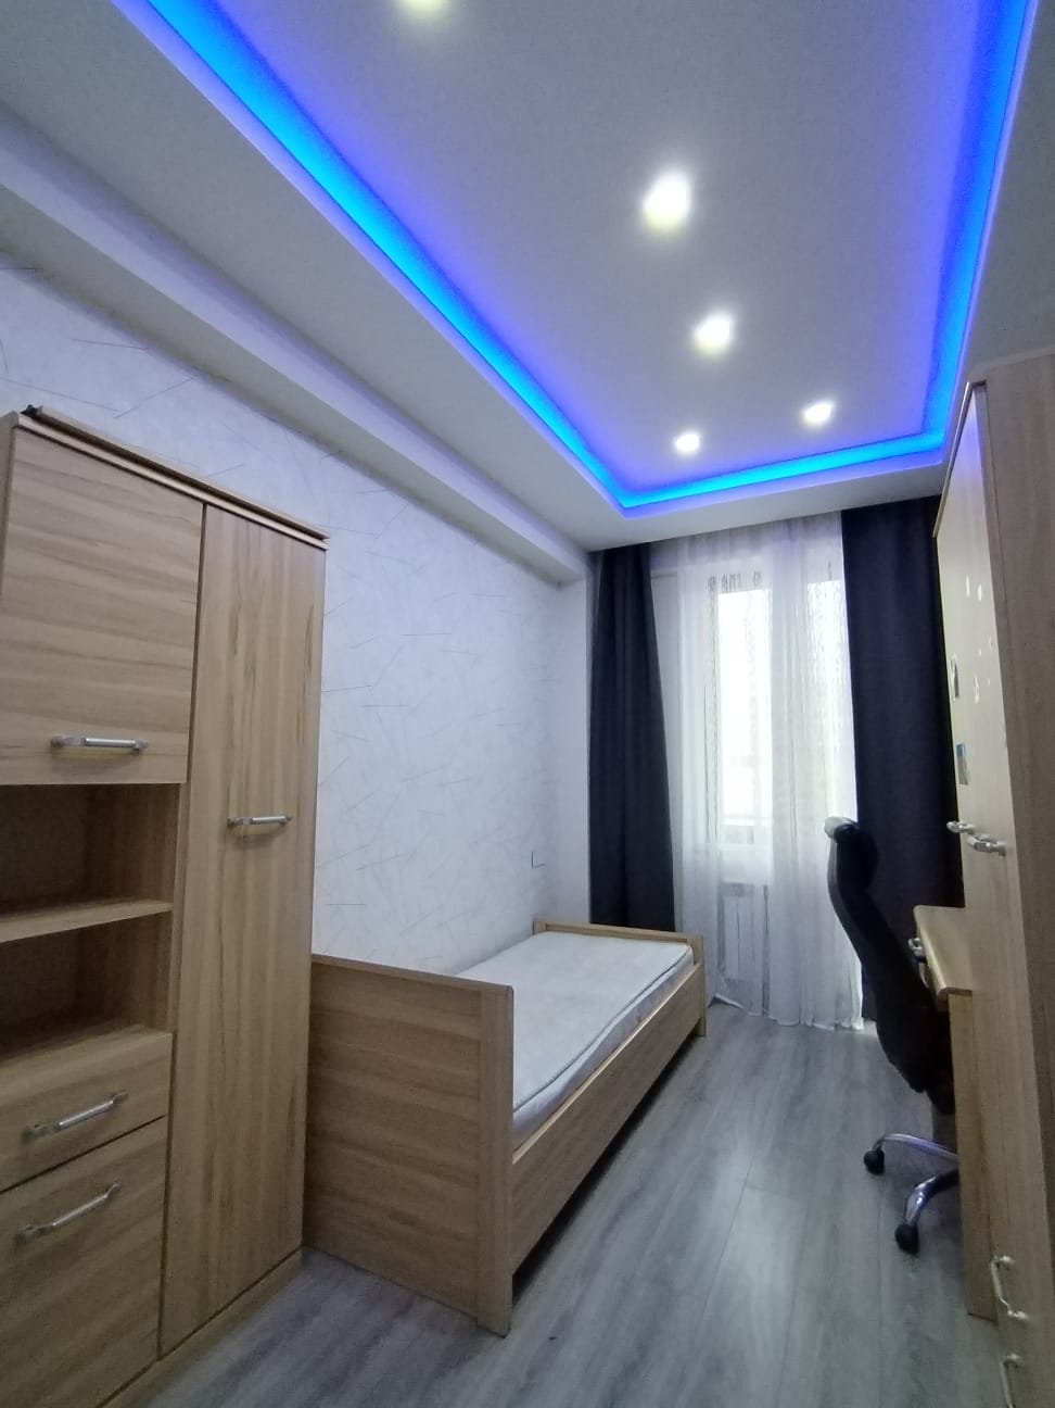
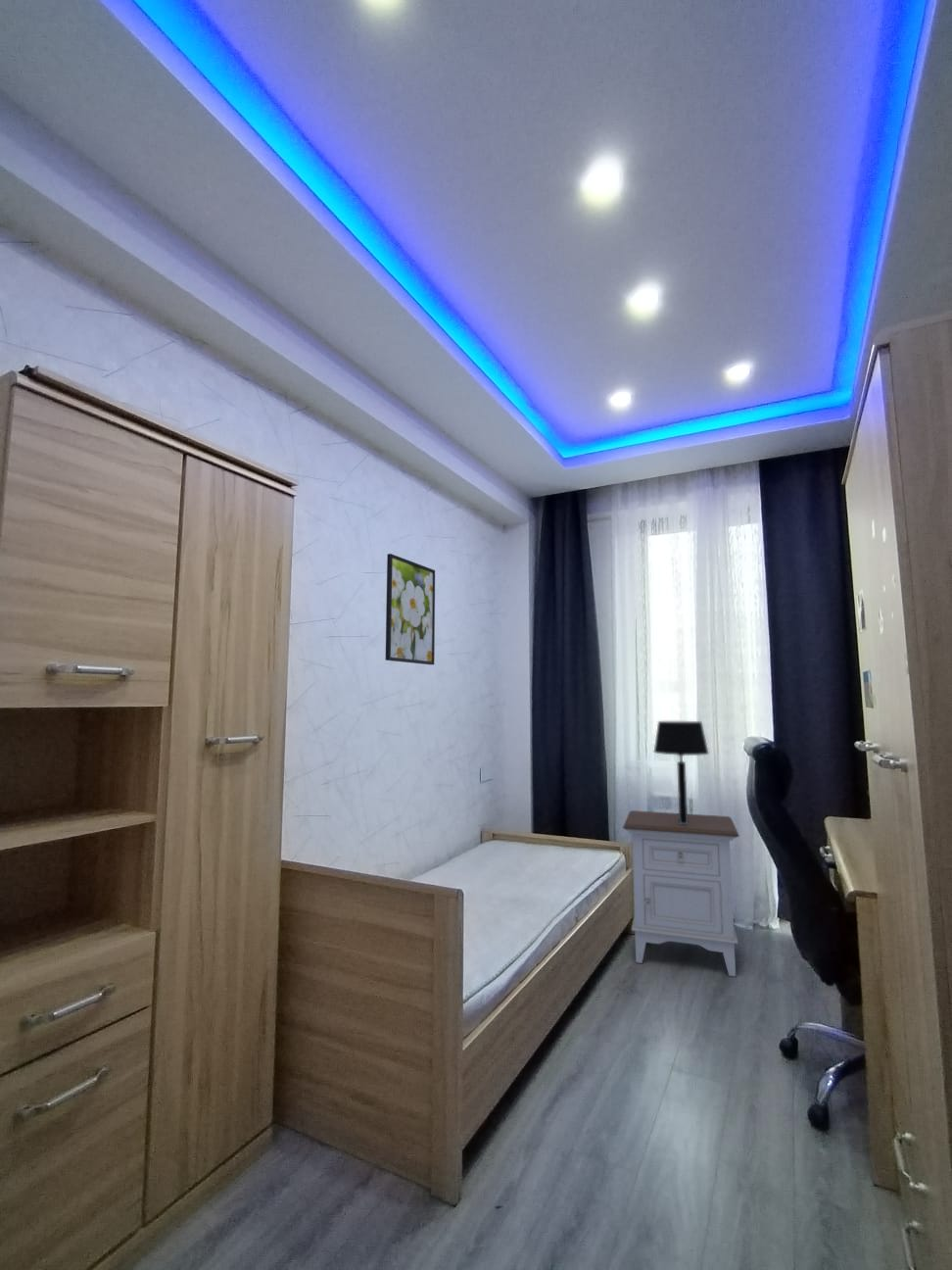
+ nightstand (681, 887)
+ table lamp (681, 771)
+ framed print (411, 611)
